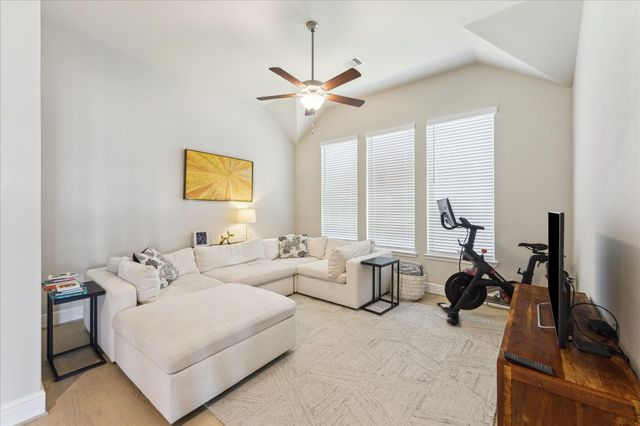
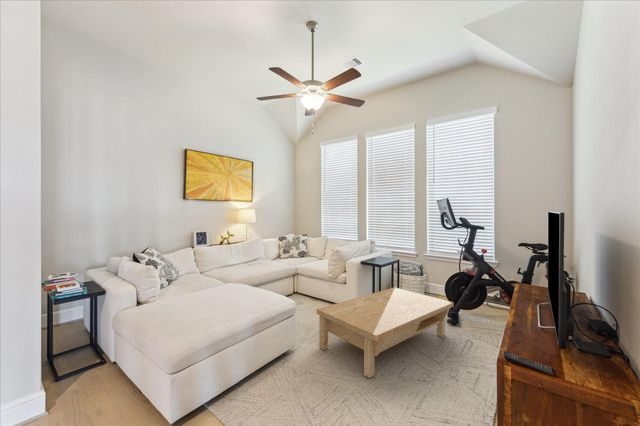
+ coffee table (387, 323)
